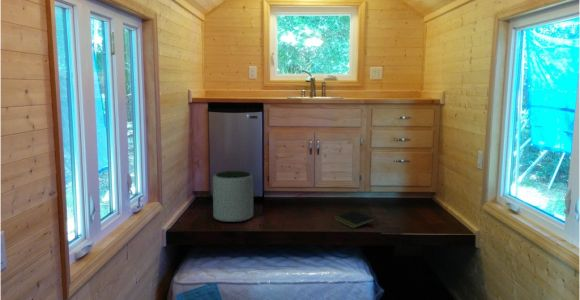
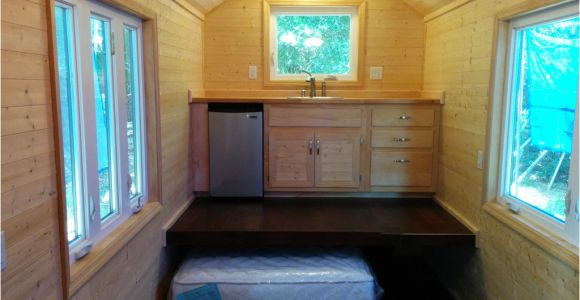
- notepad (353, 218)
- plant pot (233, 195)
